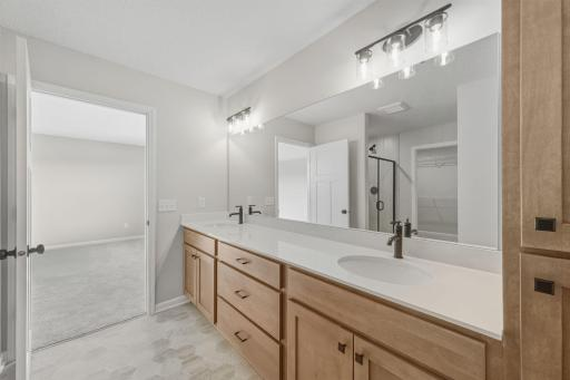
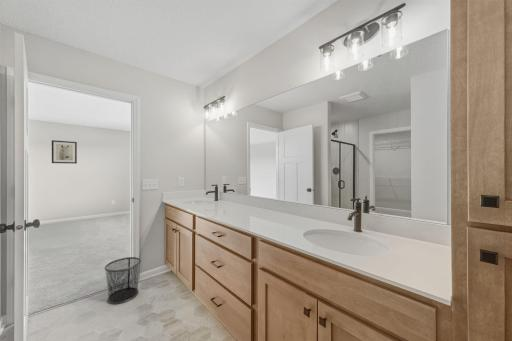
+ waste bin (123, 279)
+ wall art (64, 152)
